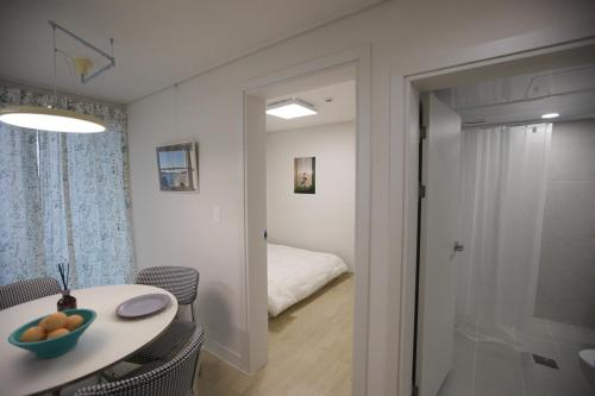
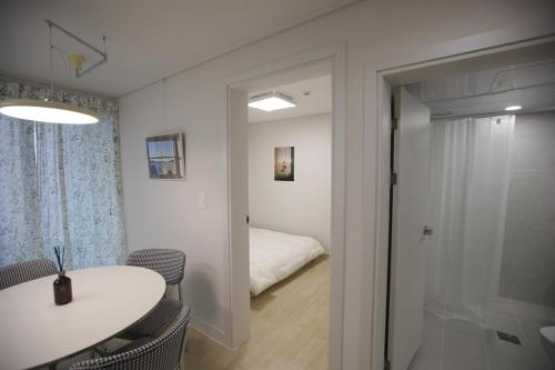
- plate (144, 306)
- fruit bowl (56, 331)
